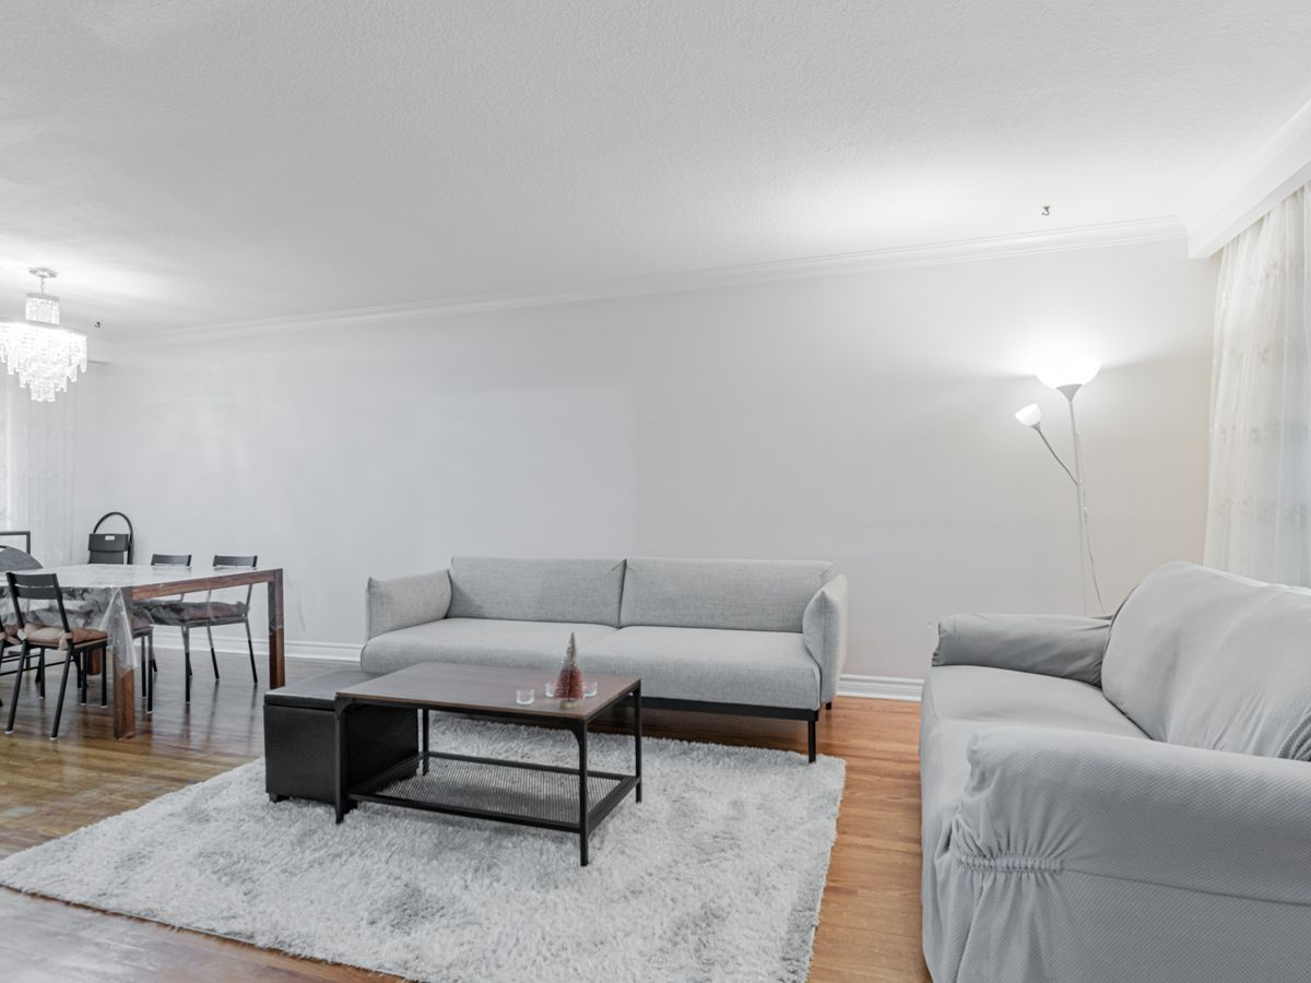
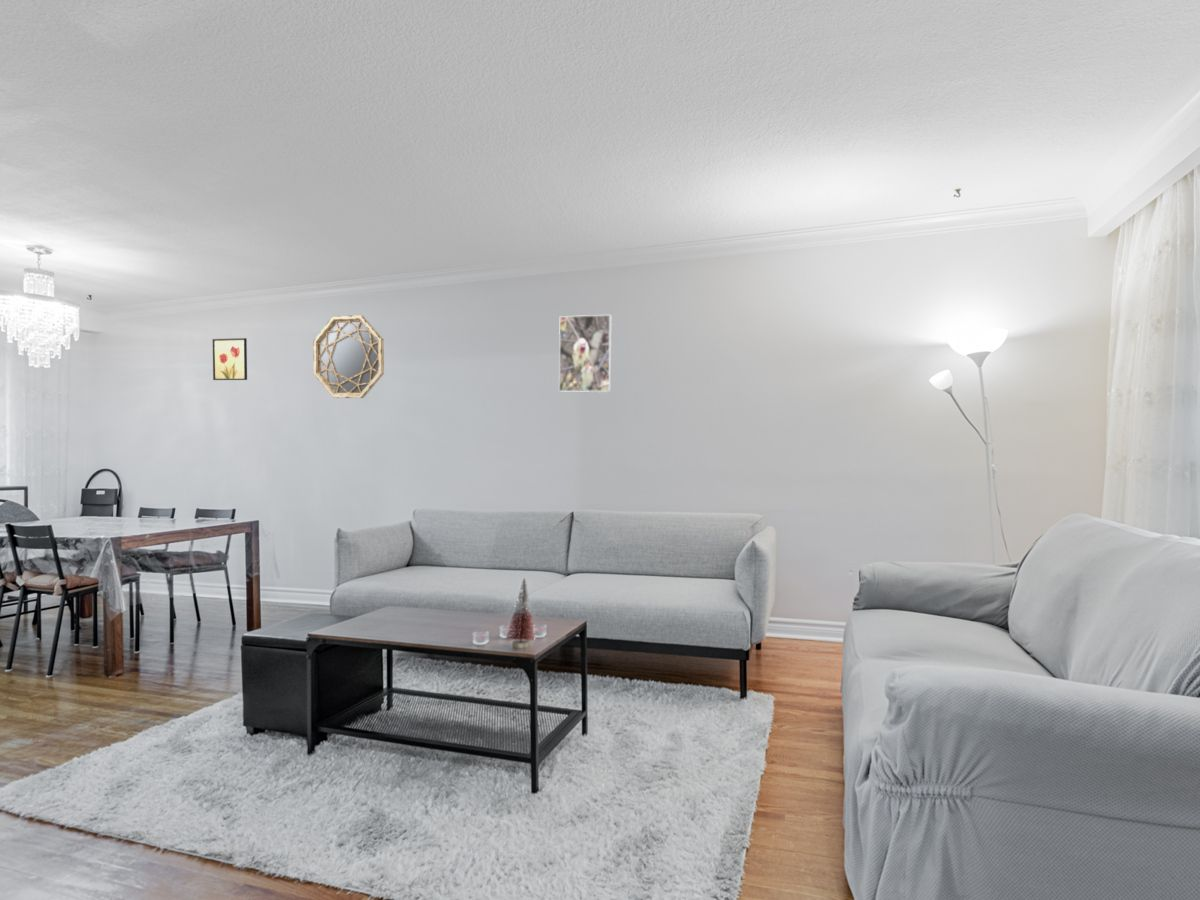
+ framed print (584, 353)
+ home mirror (348, 357)
+ wall art (230, 359)
